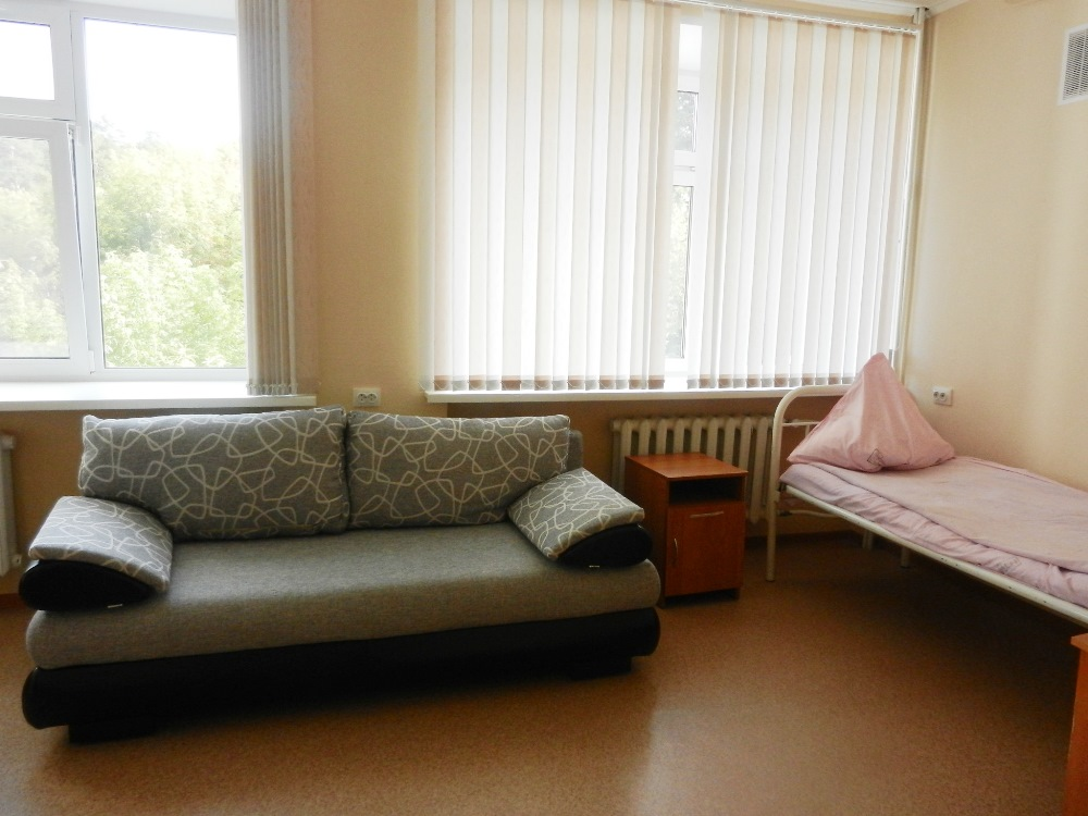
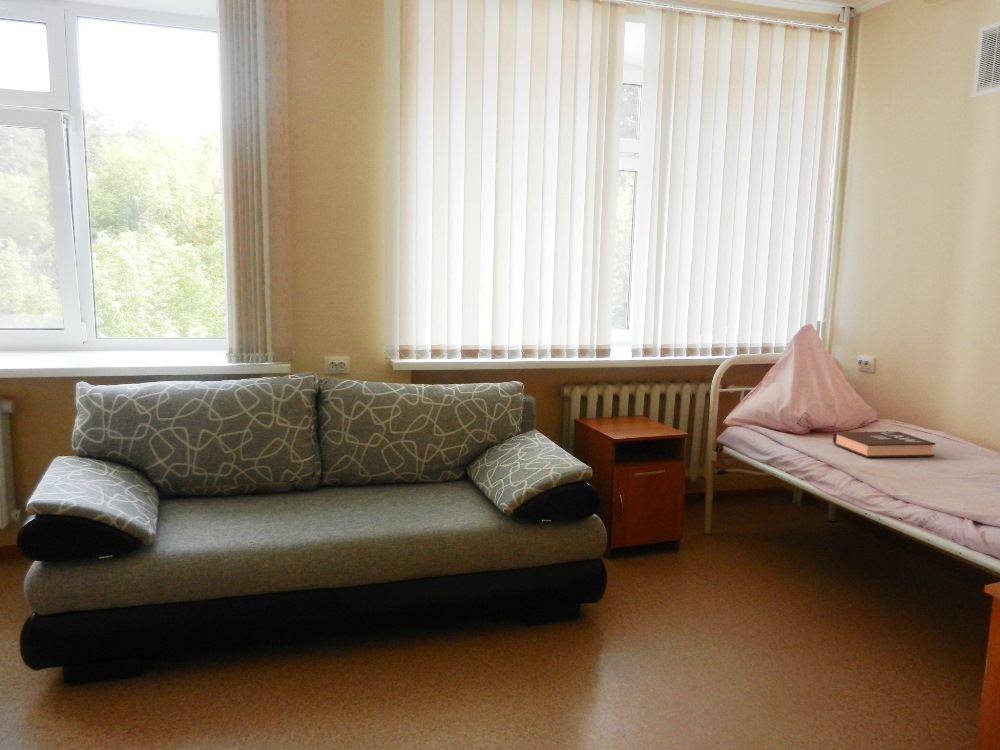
+ book (882, 443)
